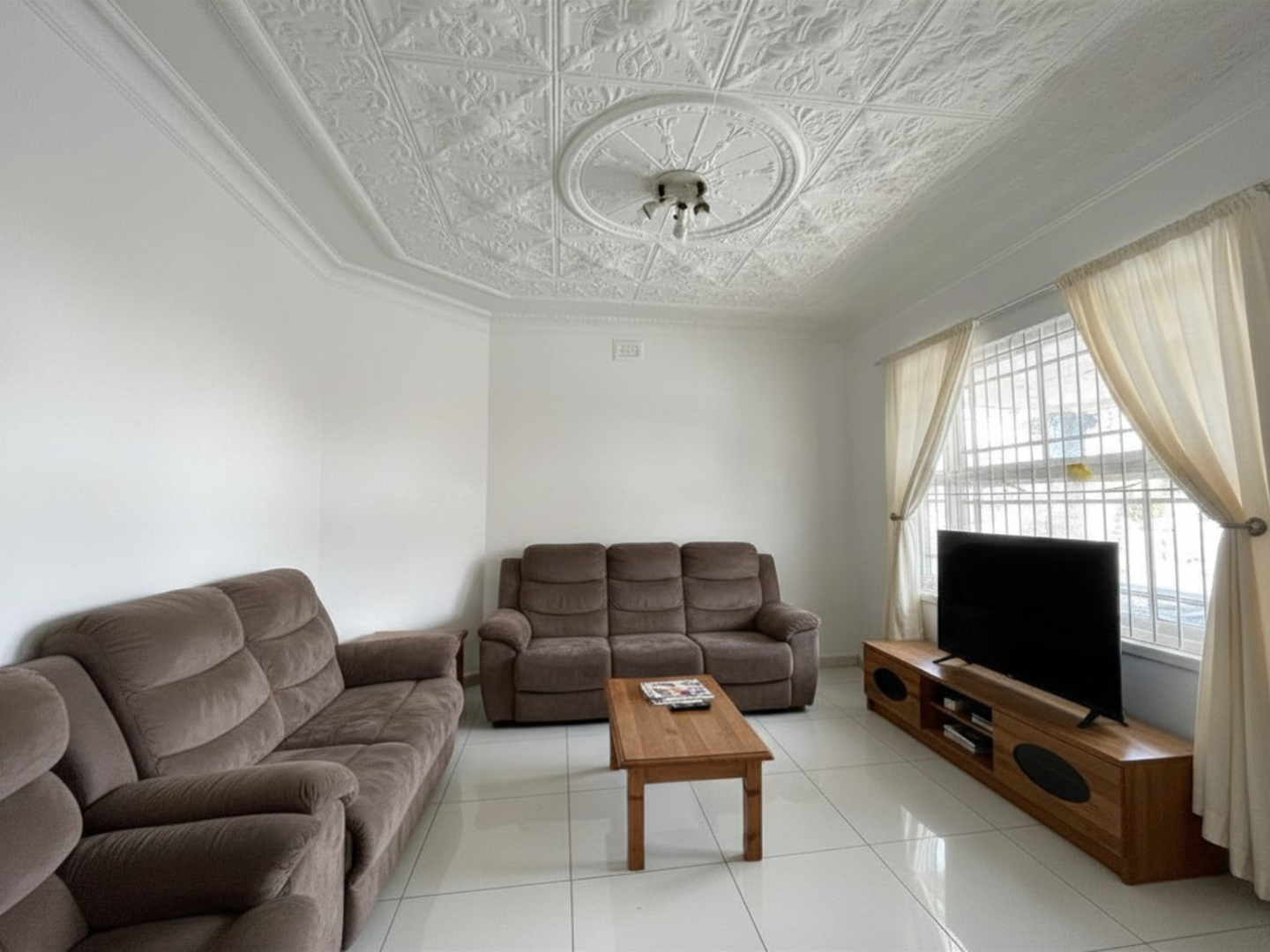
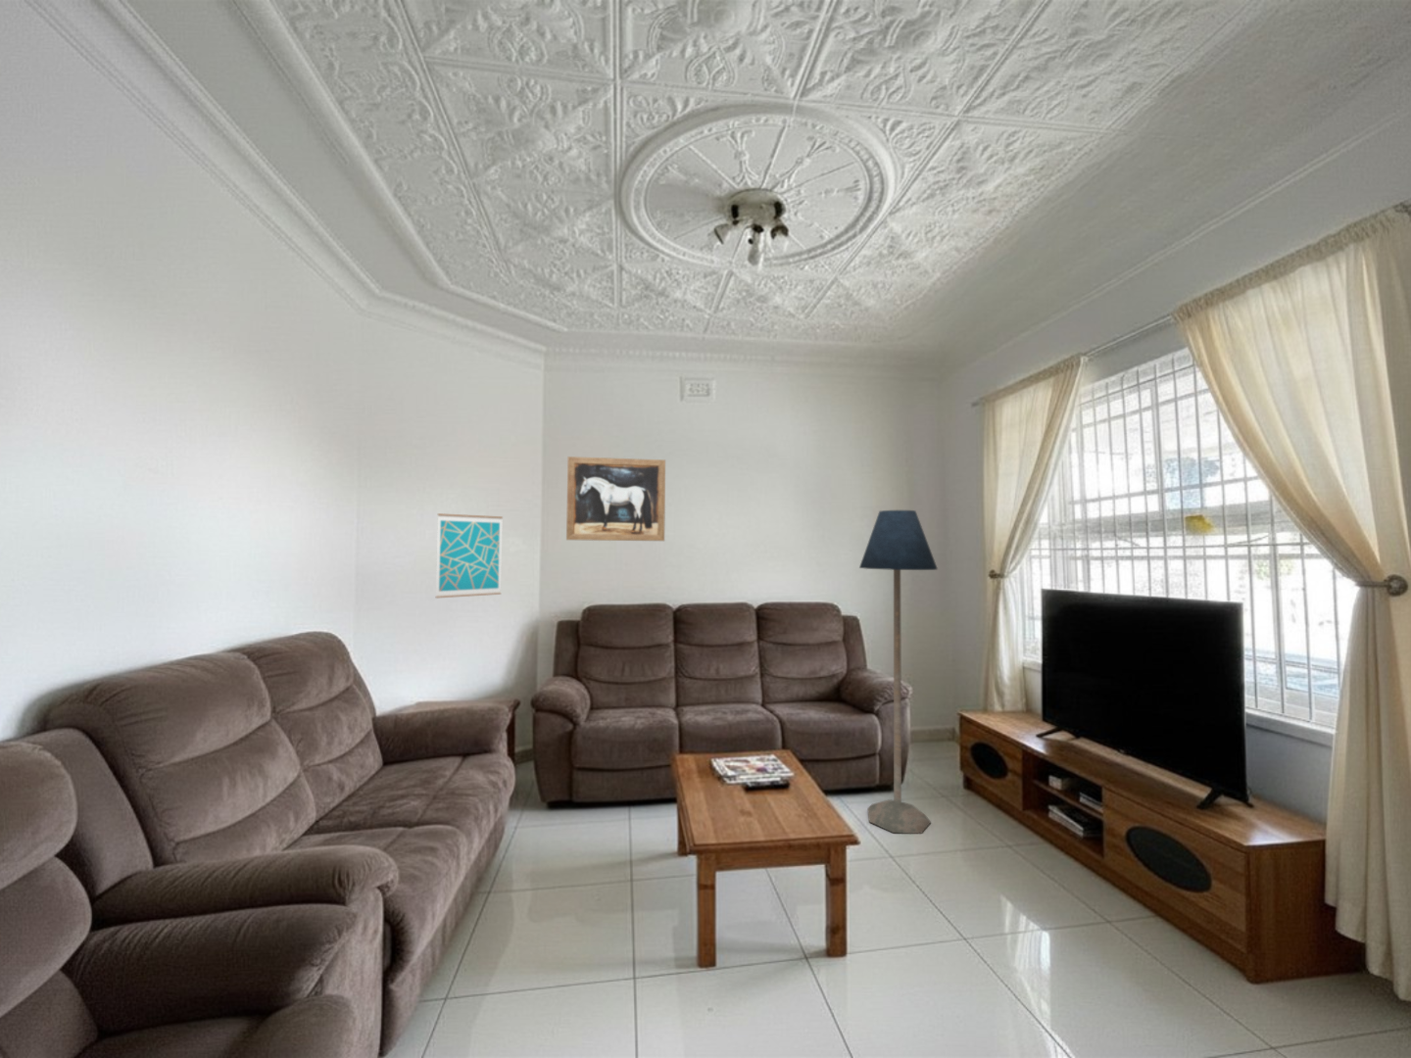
+ wall art (617, 499)
+ floor lamp (898, 663)
+ wall art (470, 556)
